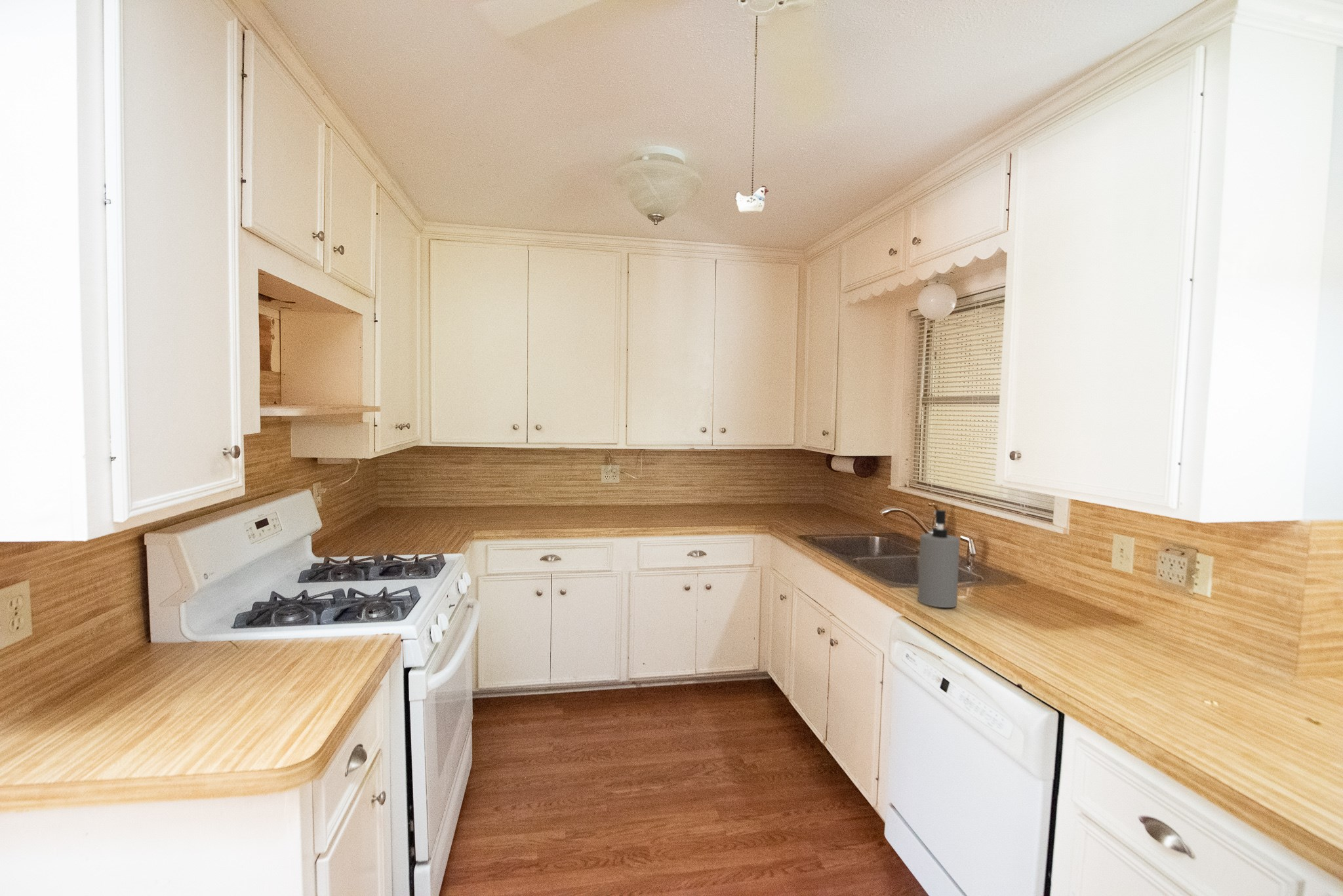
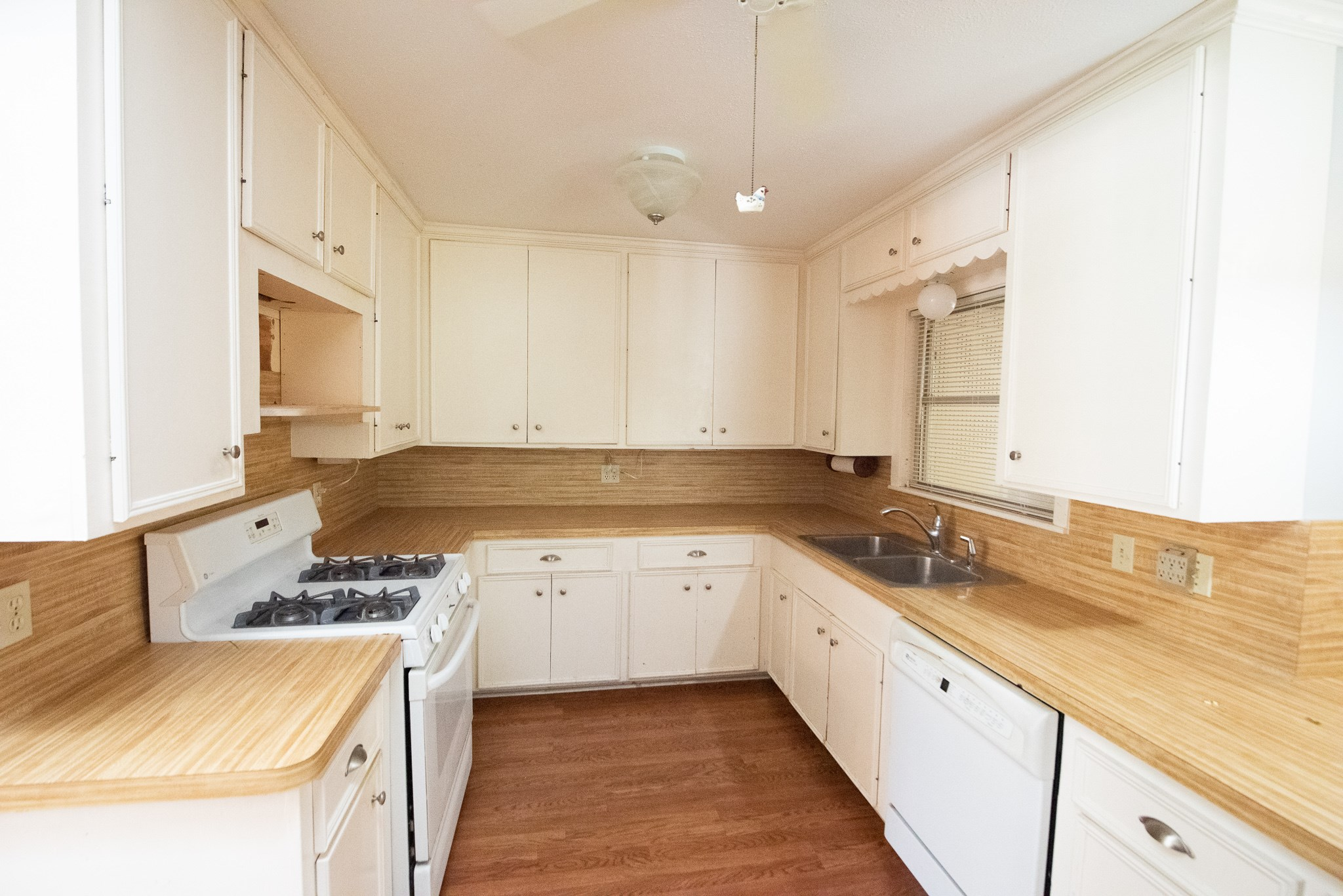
- soap dispenser (938, 556)
